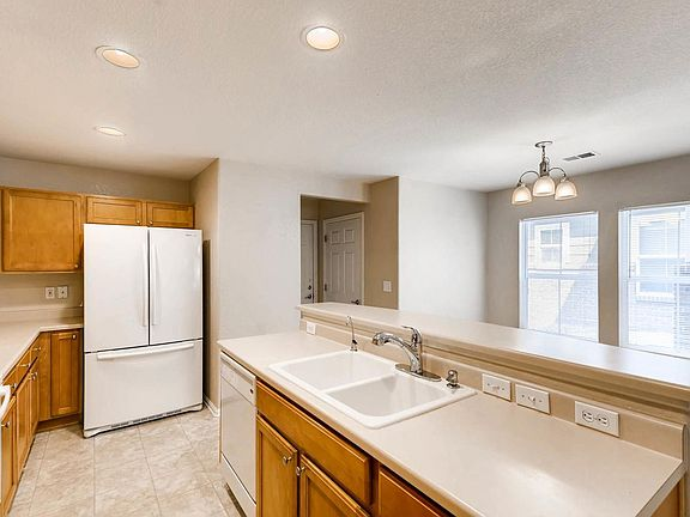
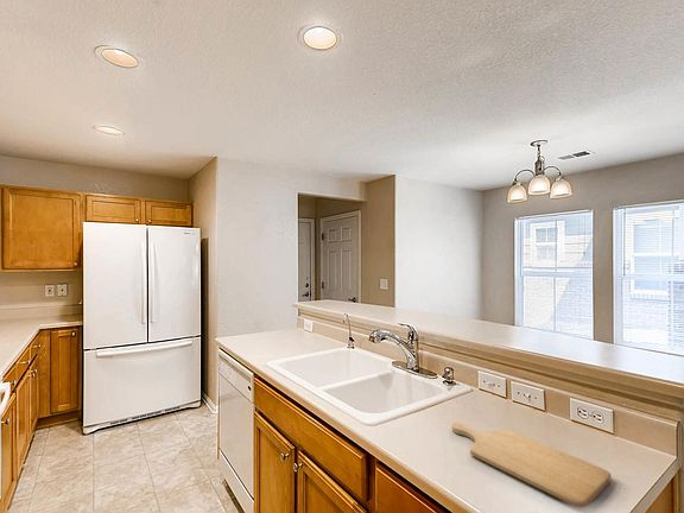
+ chopping board (514, 452)
